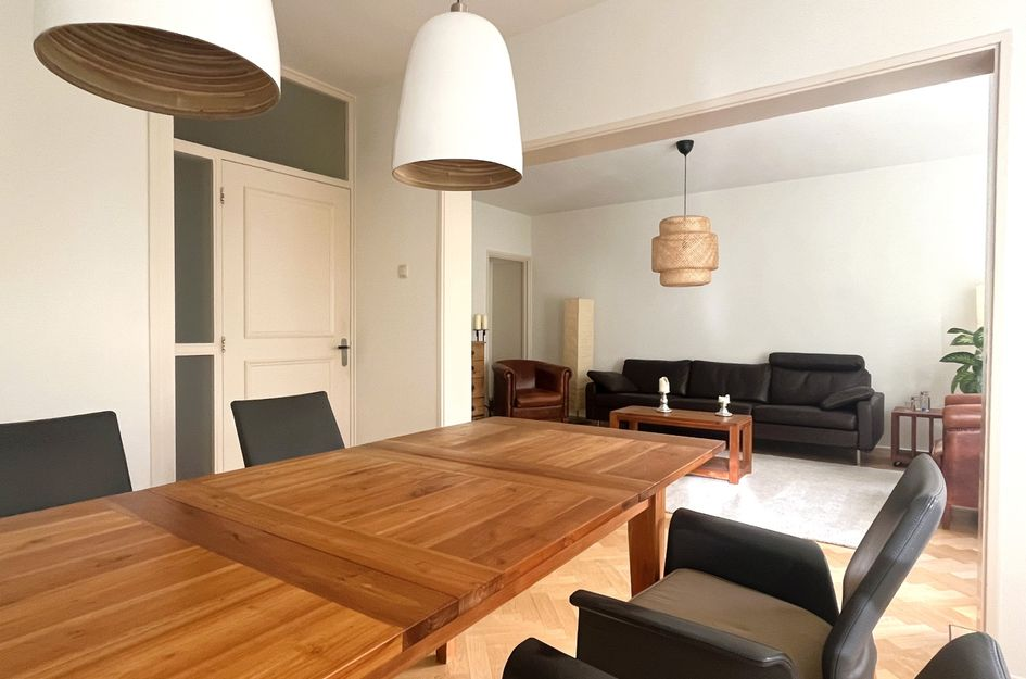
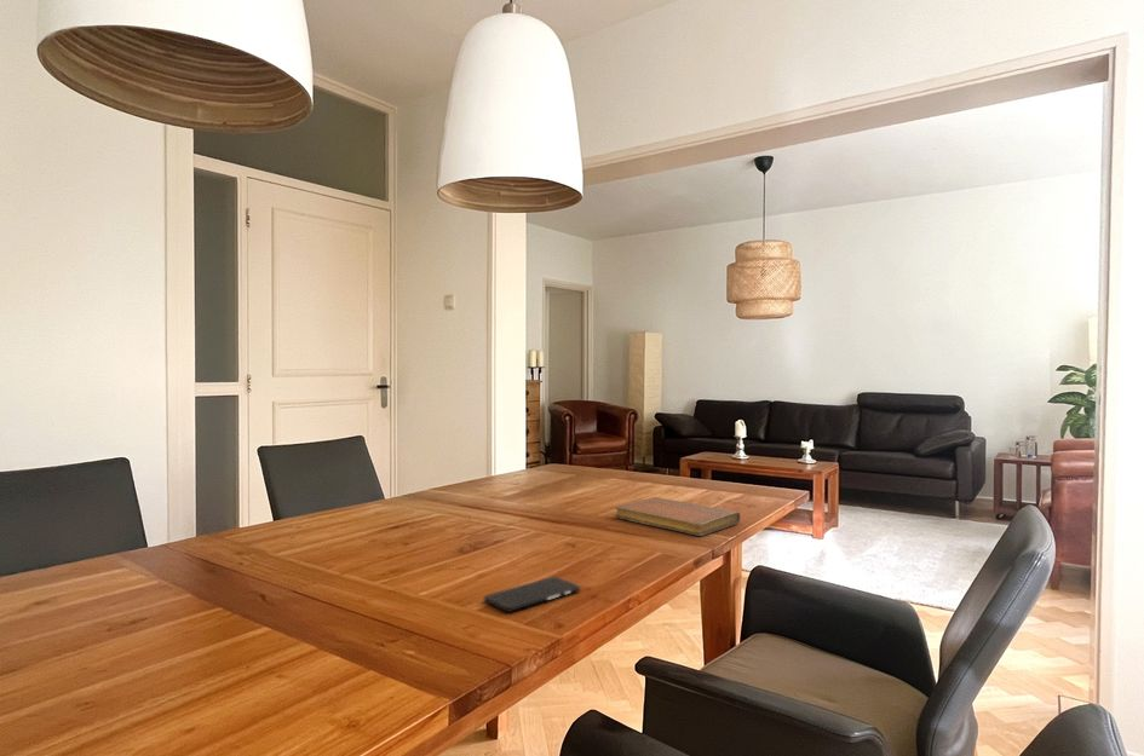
+ notebook (676, 514)
+ smartphone (533, 593)
